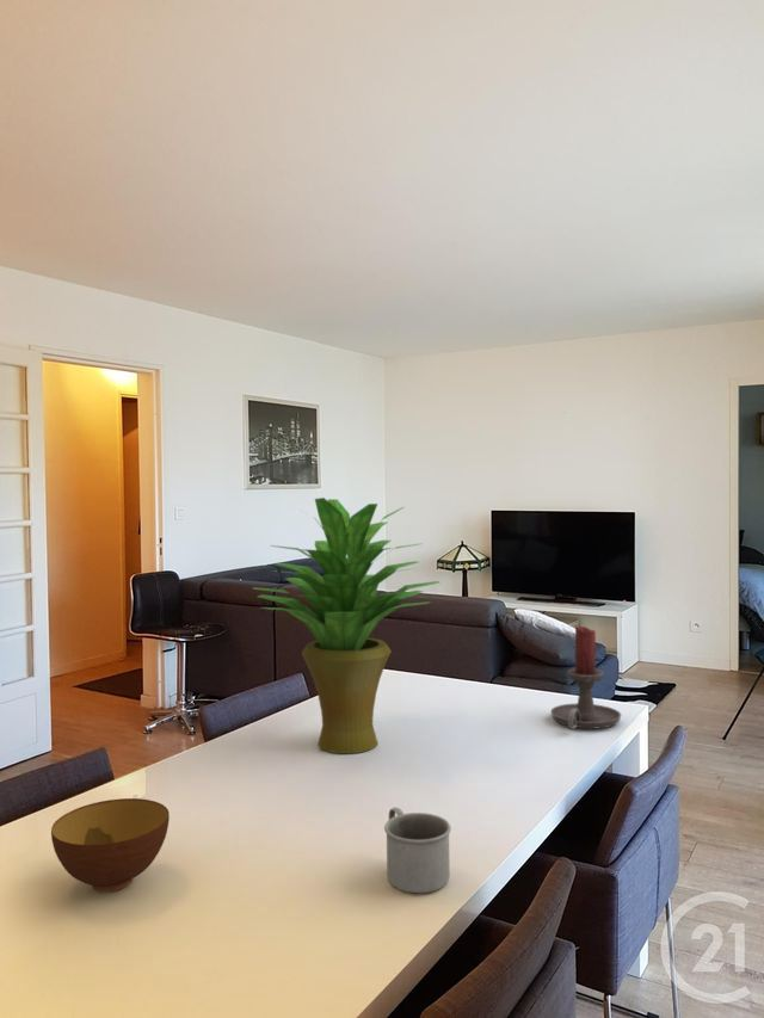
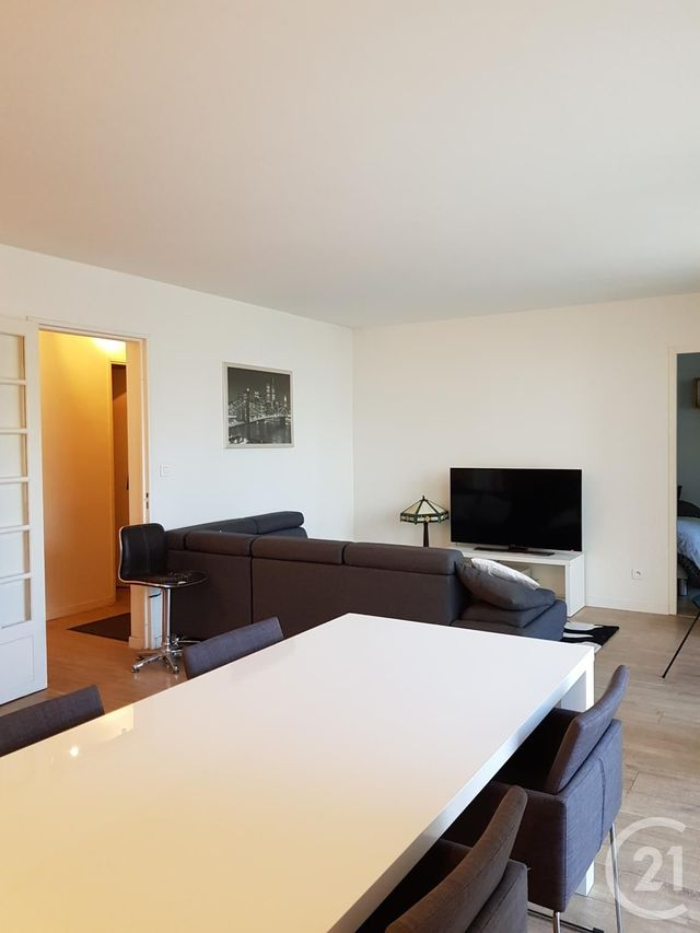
- candle holder (583, 675)
- mug (414, 849)
- bowl (111, 851)
- potted plant (349, 621)
